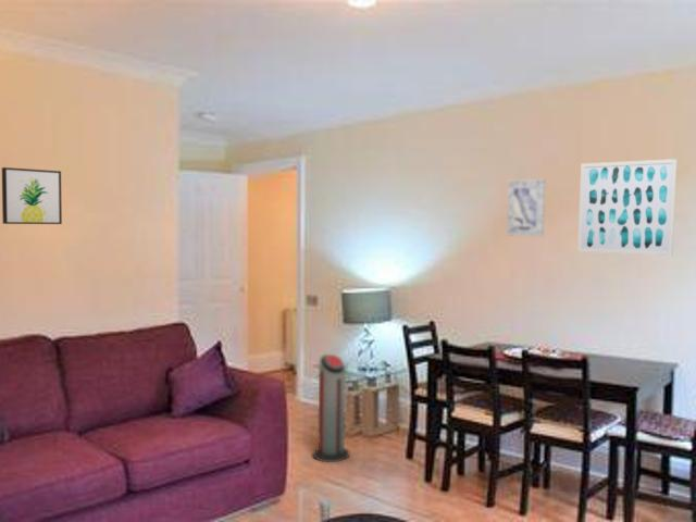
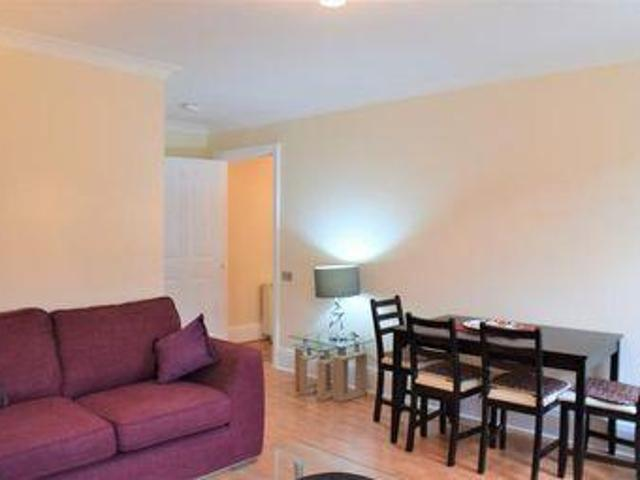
- wall art (525, 208)
- wall art (624, 208)
- air purifier (332, 406)
- wall art (33, 196)
